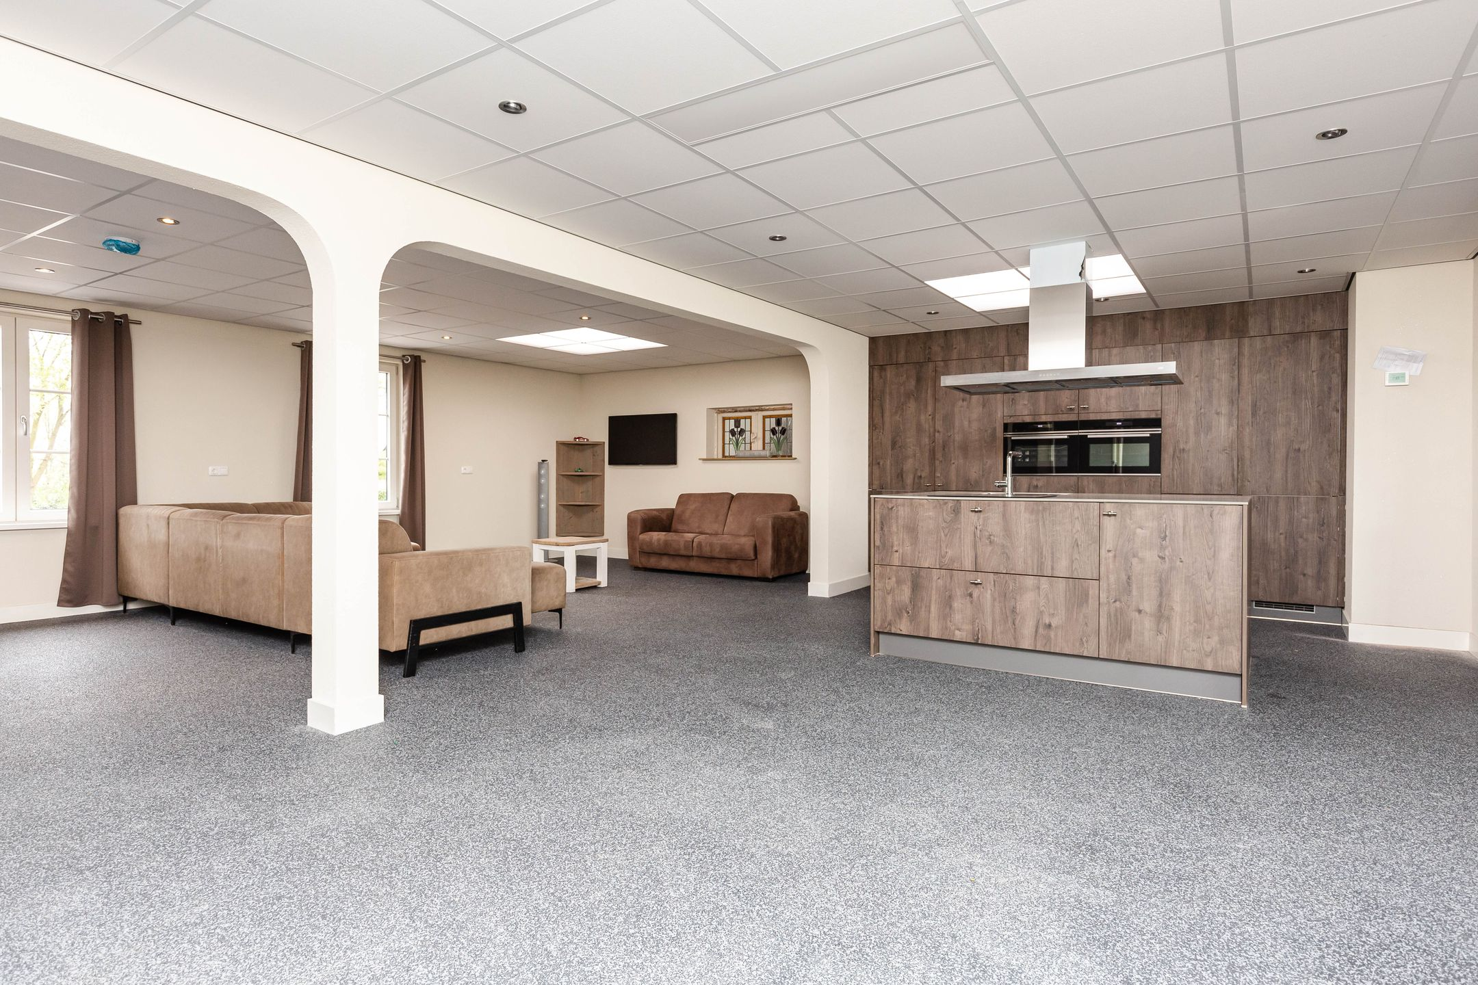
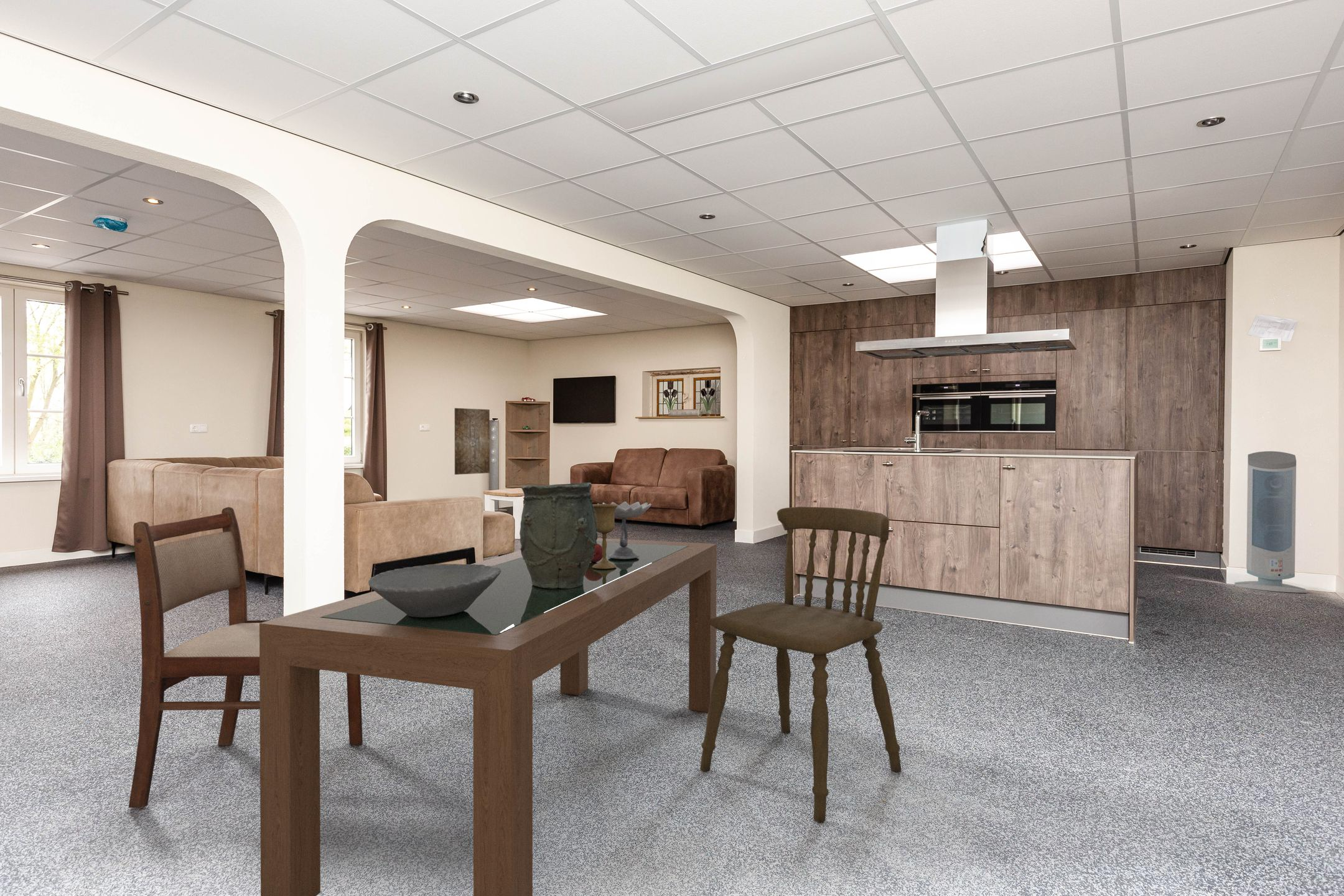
+ dining table (548, 671)
+ bowl (436, 591)
+ dining chair (801, 642)
+ goblet (613, 530)
+ wall art (472, 441)
+ air purifier (1271, 520)
+ dining chair (256, 643)
+ vase (558, 533)
